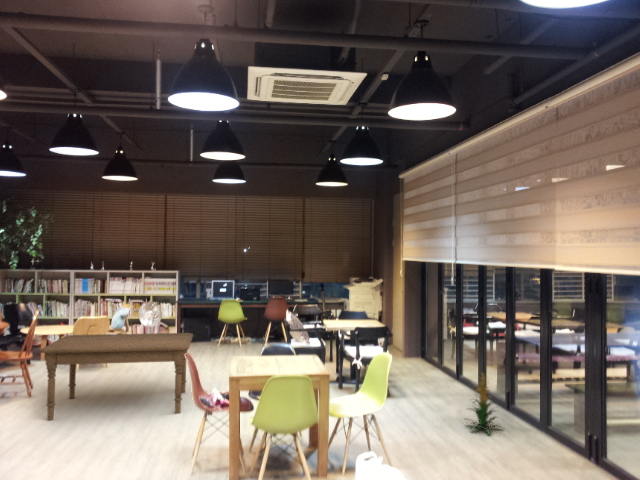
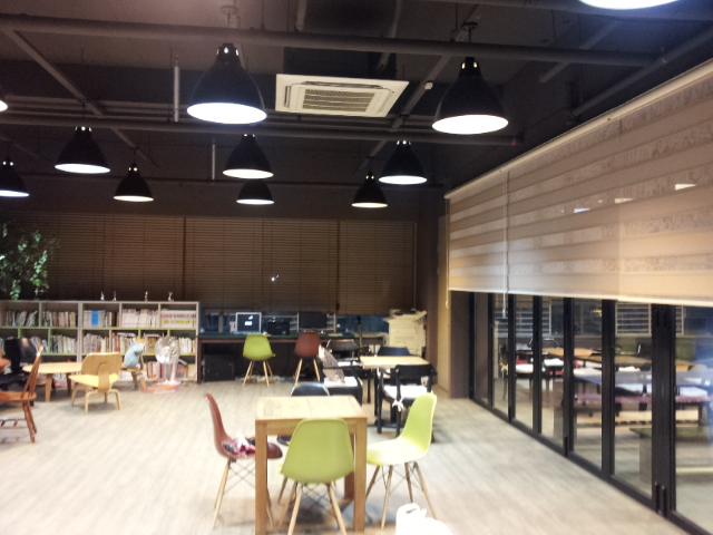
- dining table (123, 362)
- indoor plant (483, 401)
